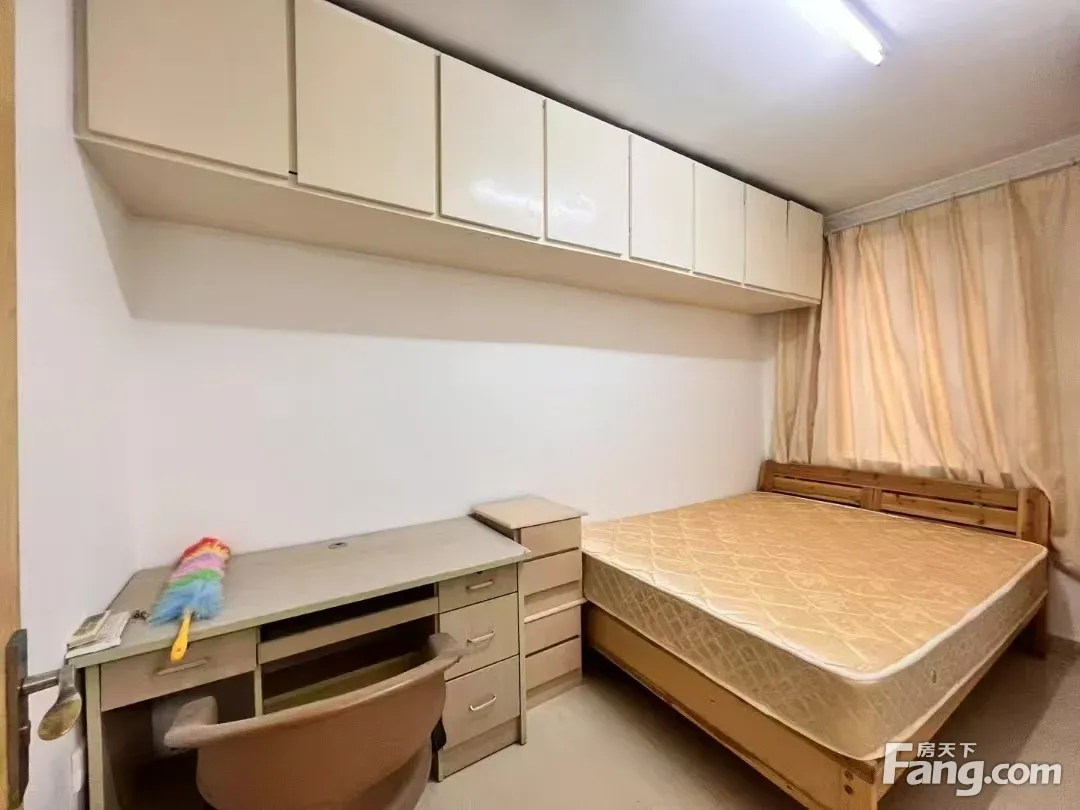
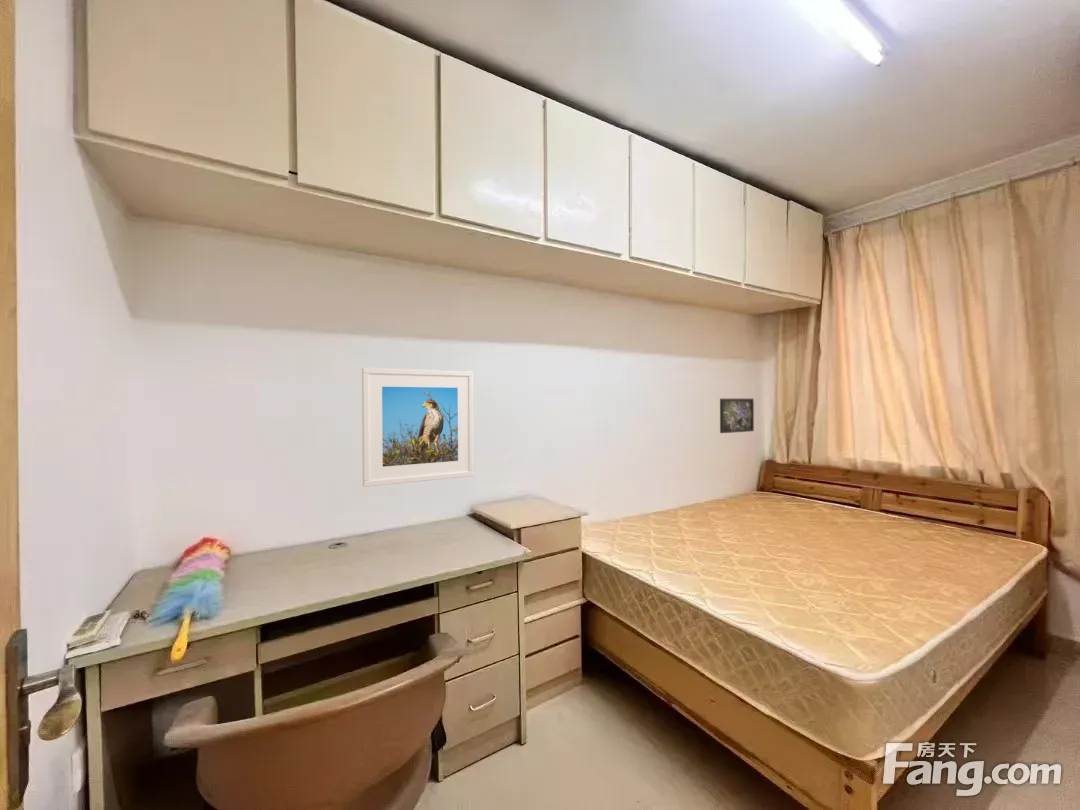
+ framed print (737, 415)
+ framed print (421, 425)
